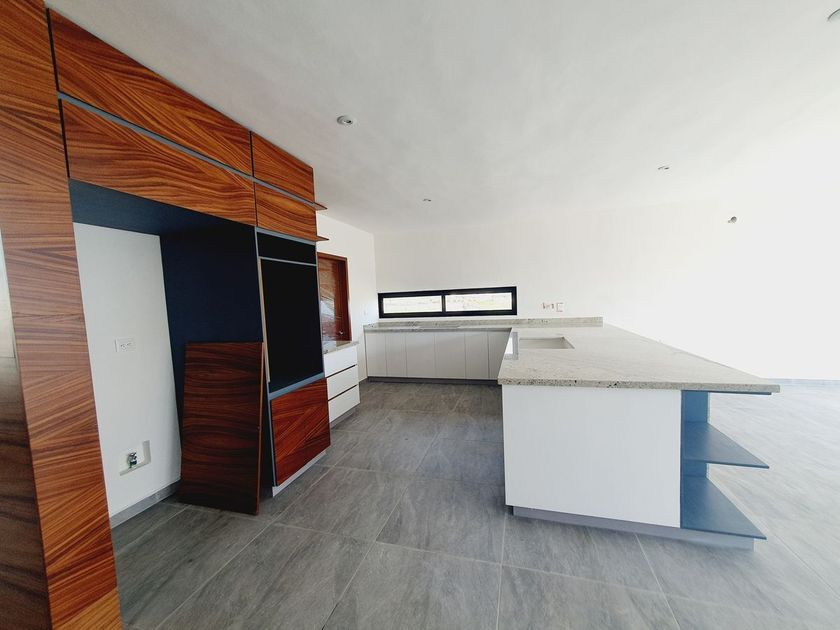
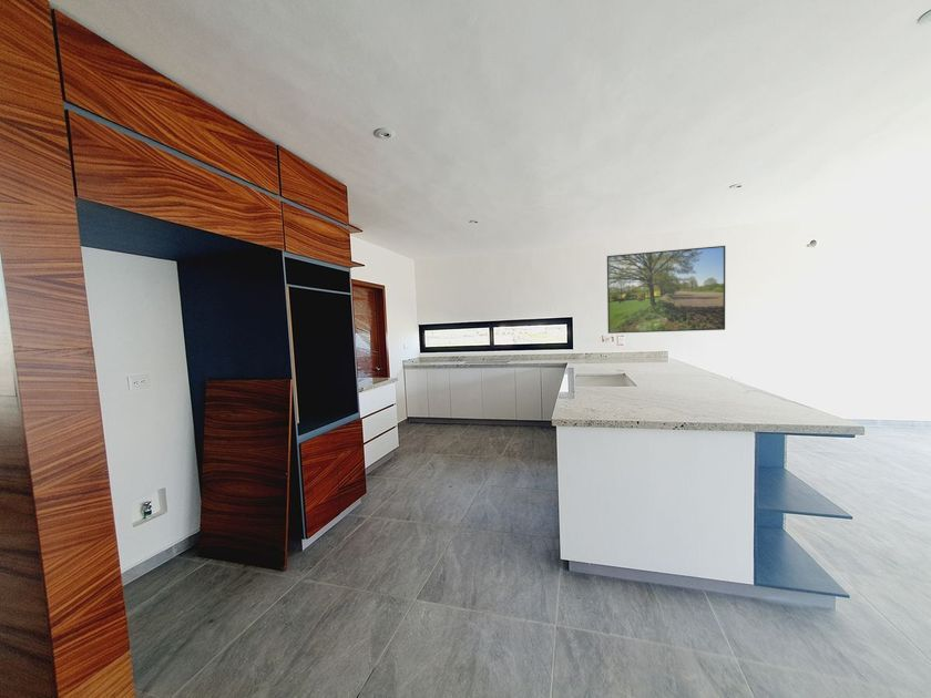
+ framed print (663, 291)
